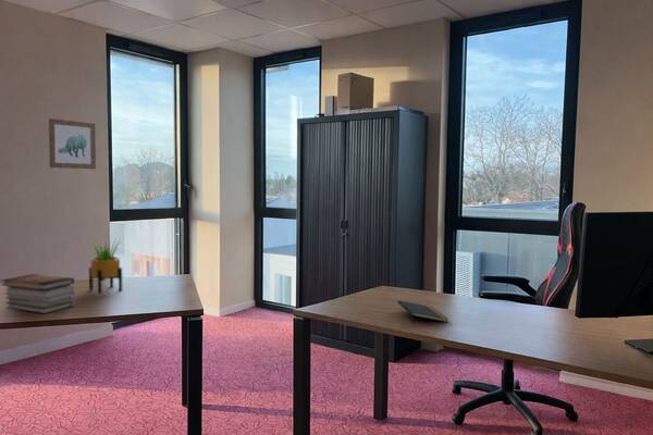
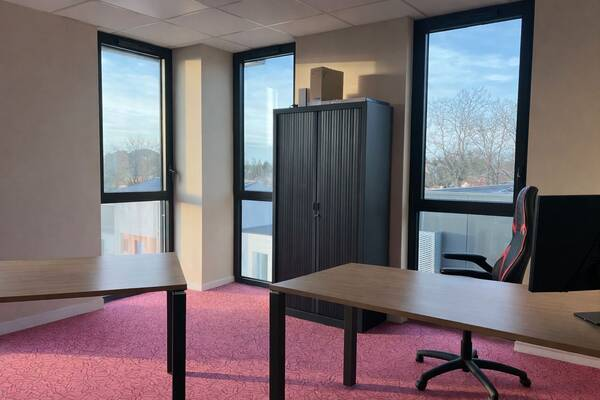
- potted plant (106, 263)
- notepad (421, 310)
- wall art (73, 145)
- book stack (39, 293)
